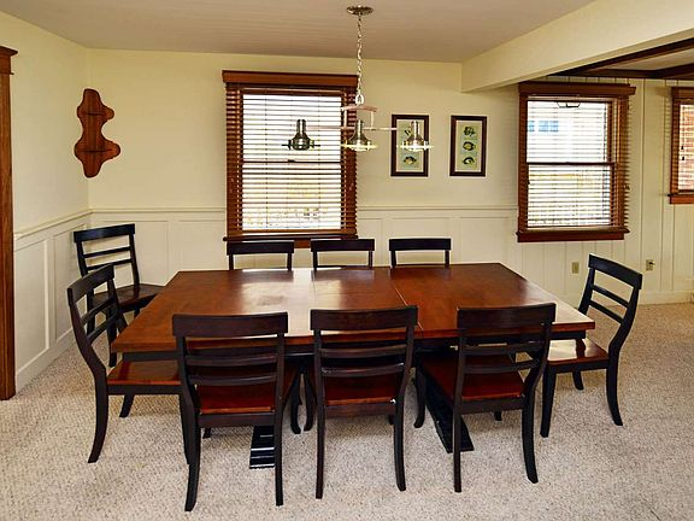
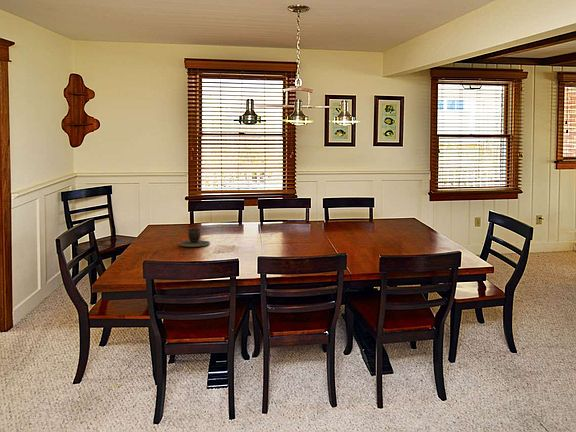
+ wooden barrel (194, 236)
